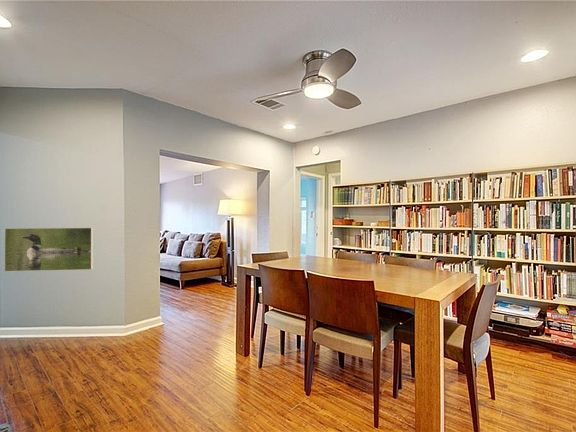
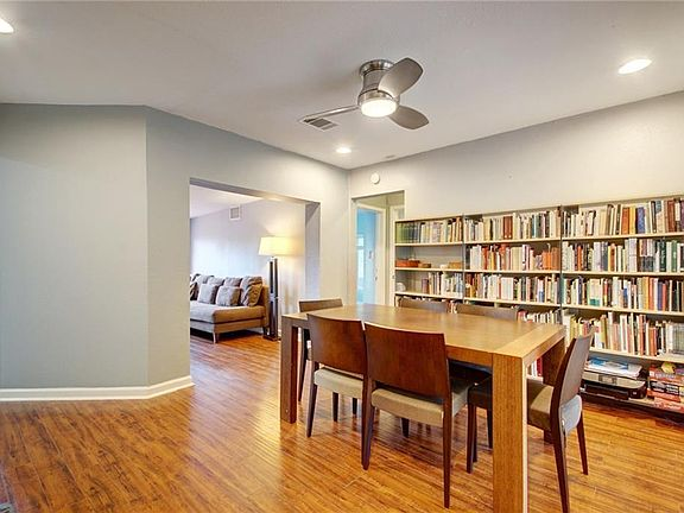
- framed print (49, 249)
